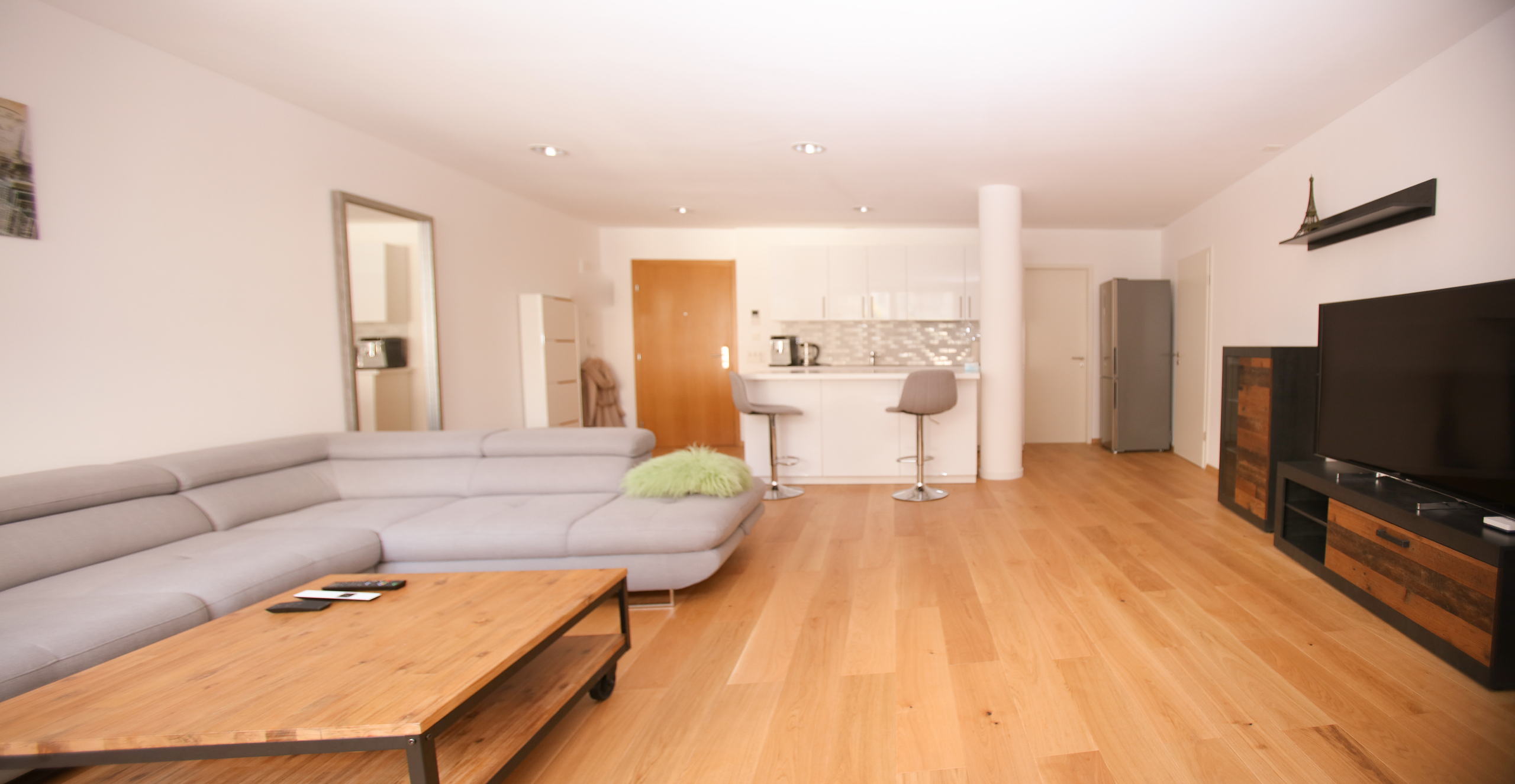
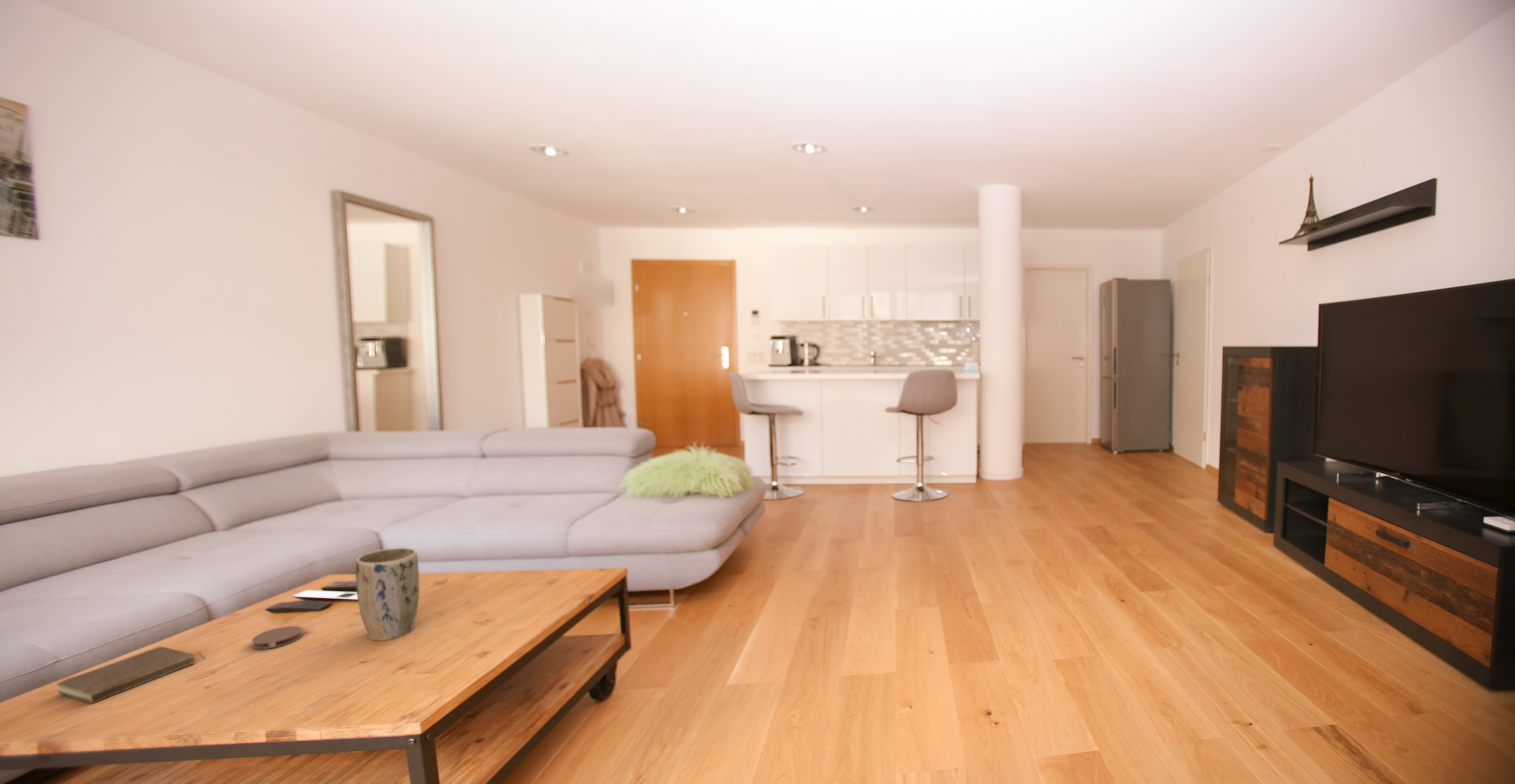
+ book (136, 673)
+ plant pot (389, 593)
+ coaster (278, 637)
